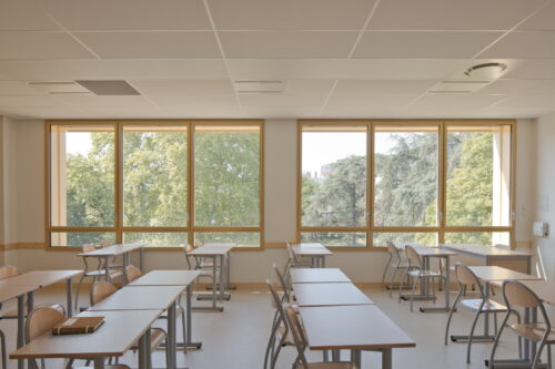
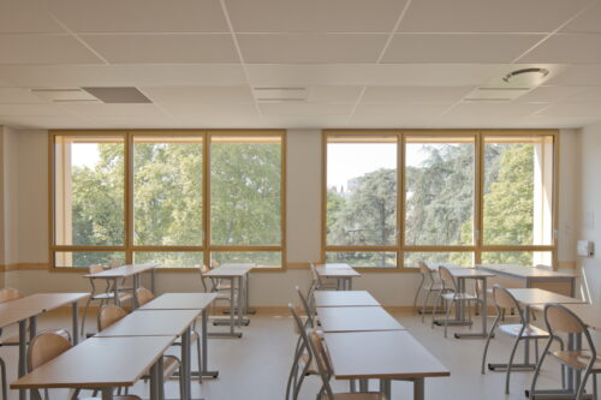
- notebook (78, 325)
